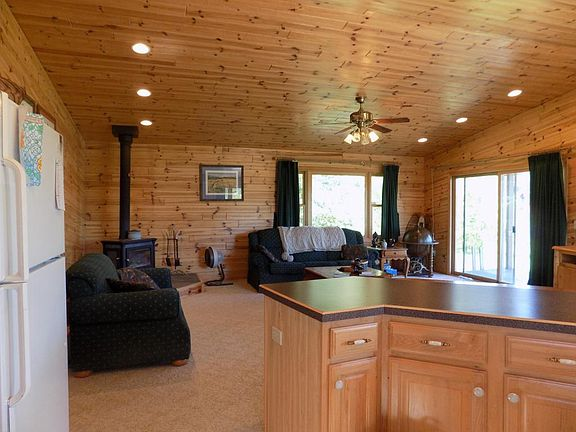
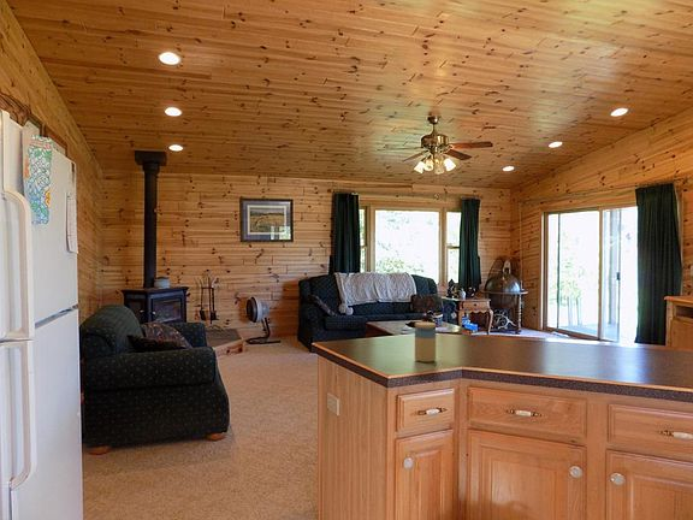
+ jar (425, 342)
